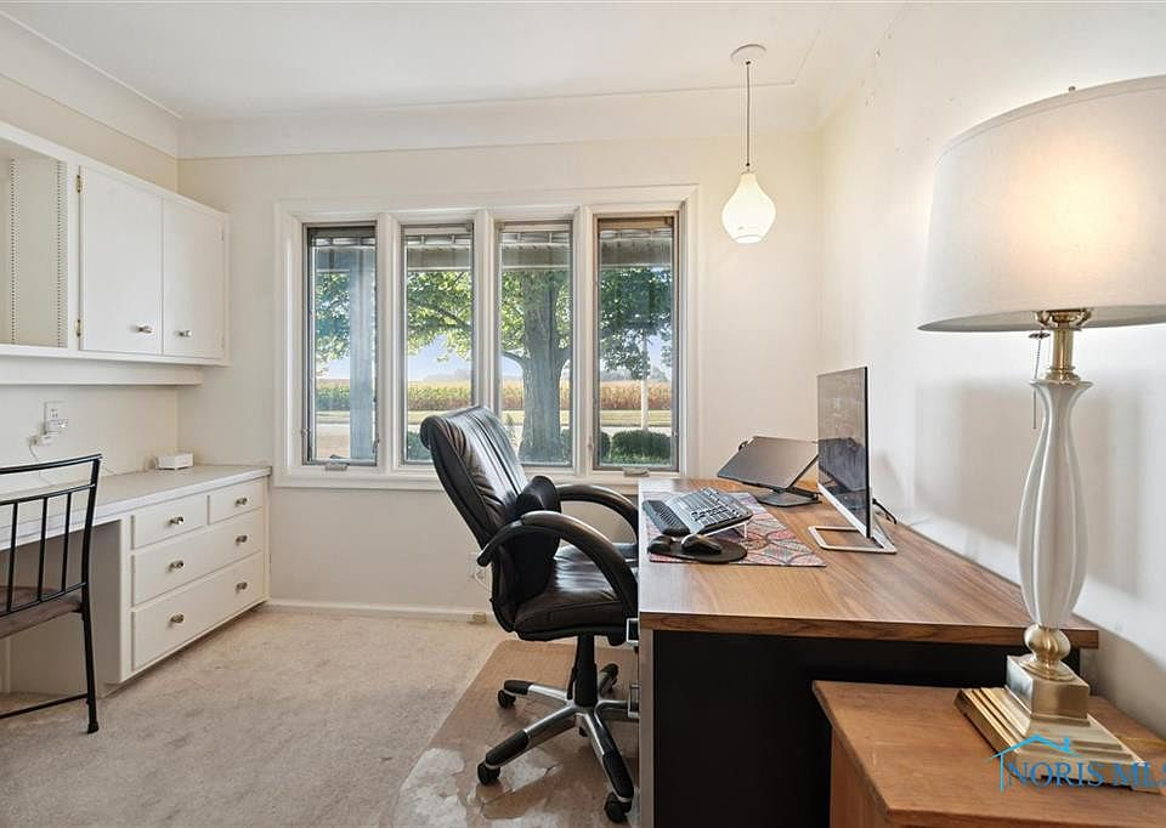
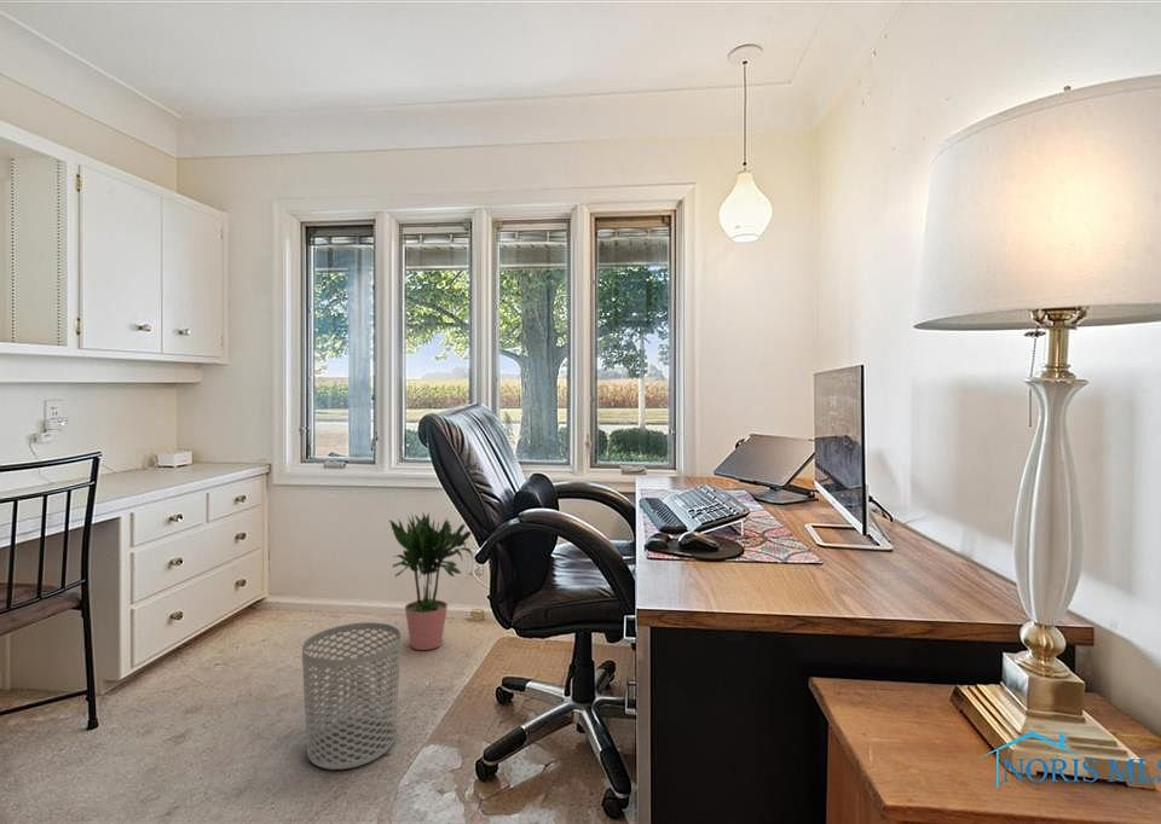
+ waste bin (352, 692)
+ potted plant (437, 575)
